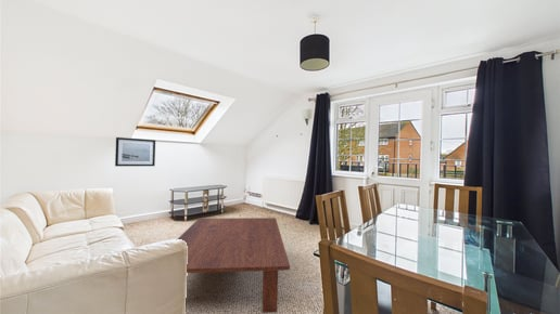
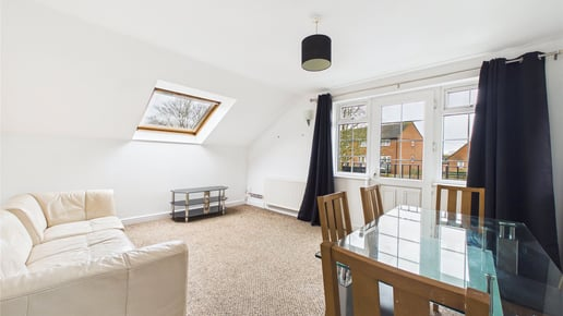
- coffee table (230, 254)
- wall art (136, 152)
